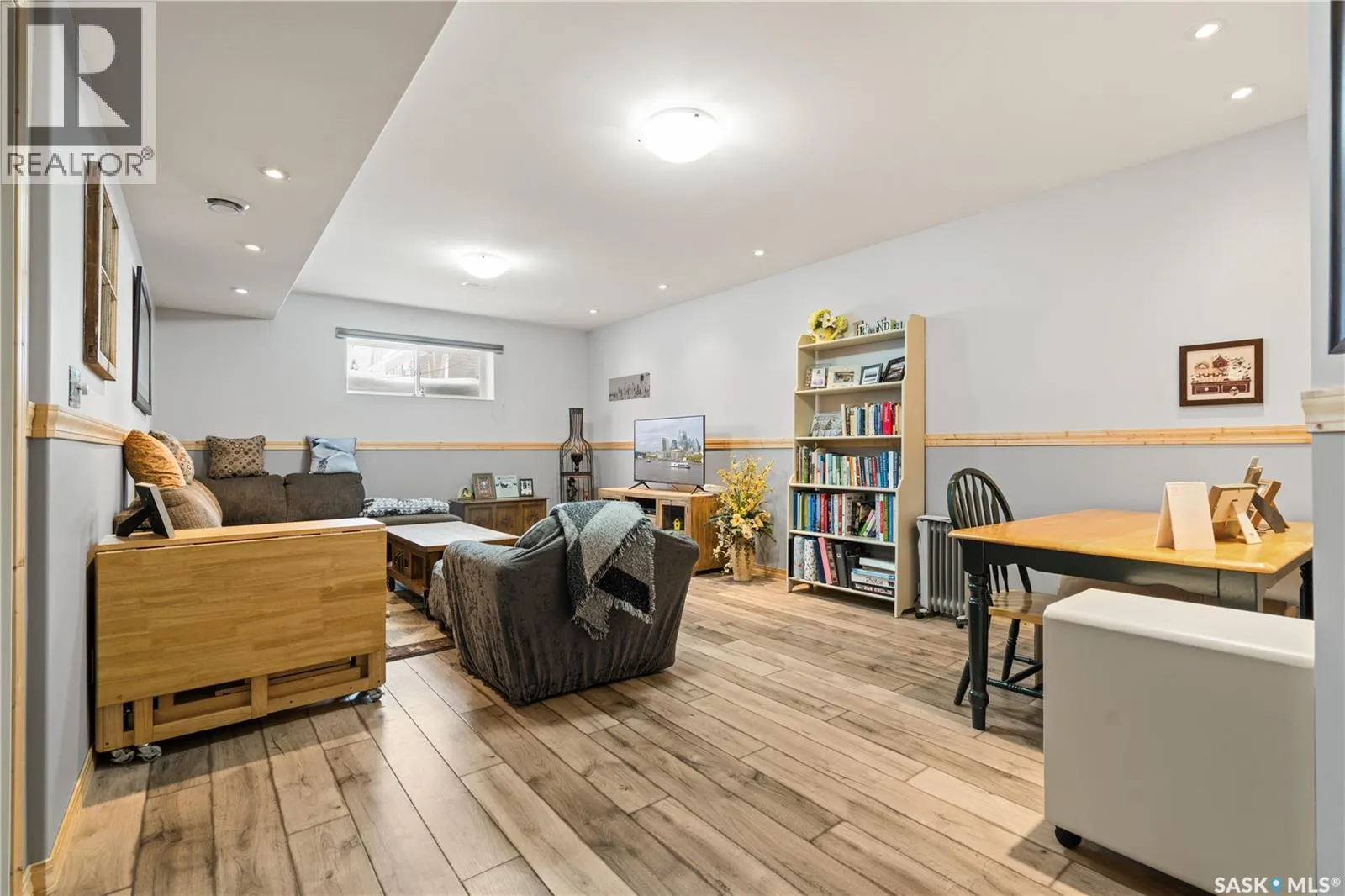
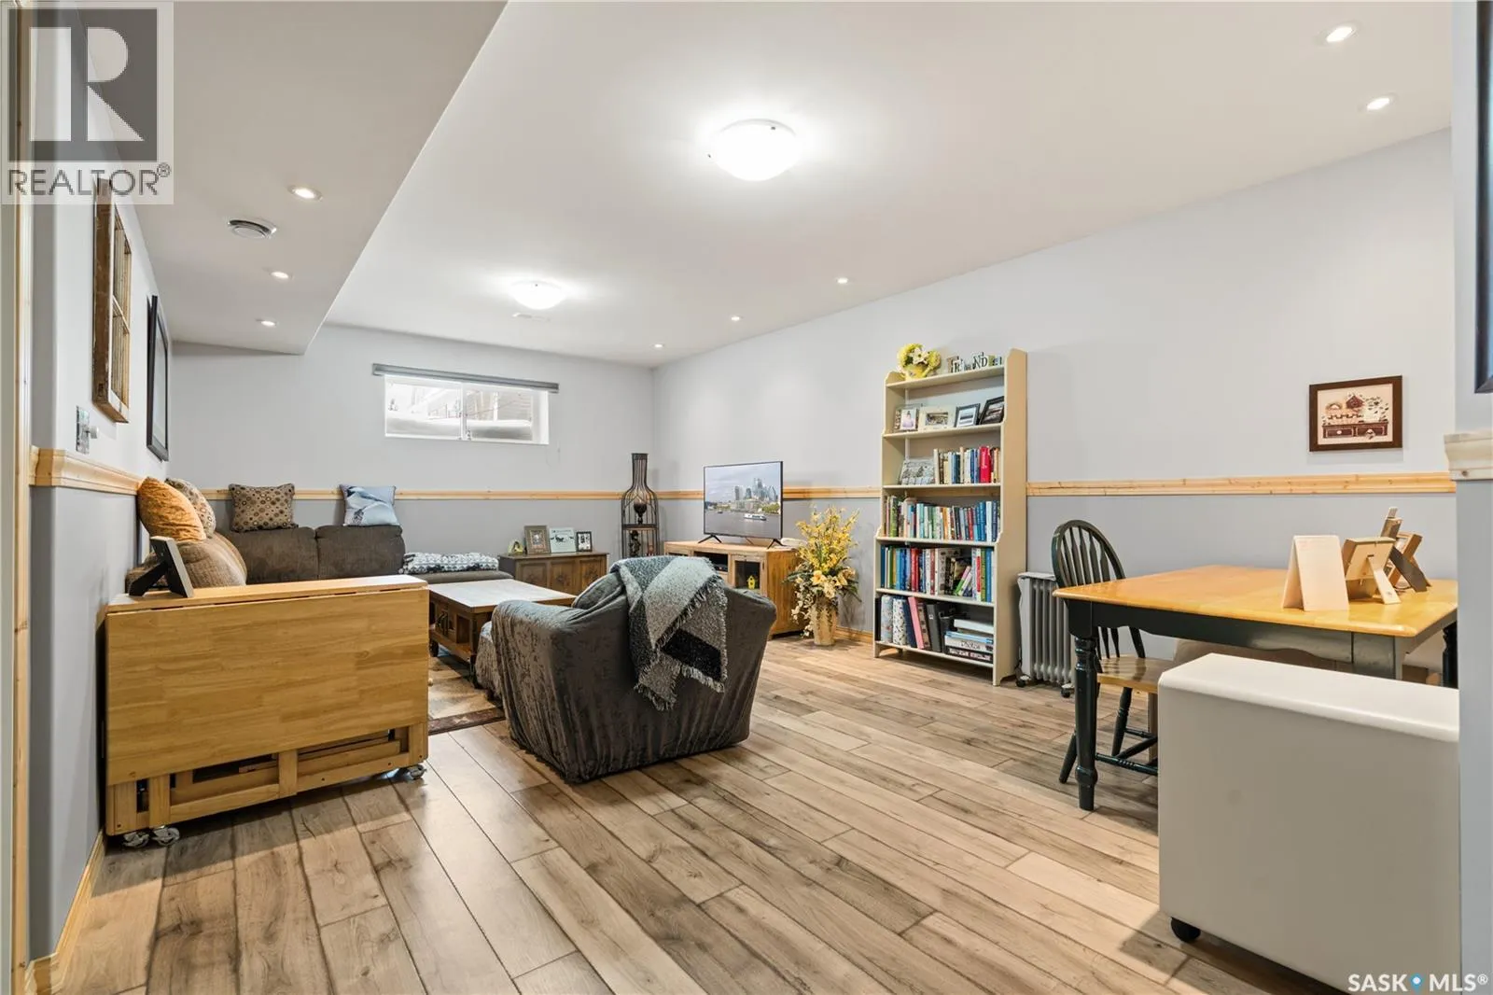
- wall art (628, 387)
